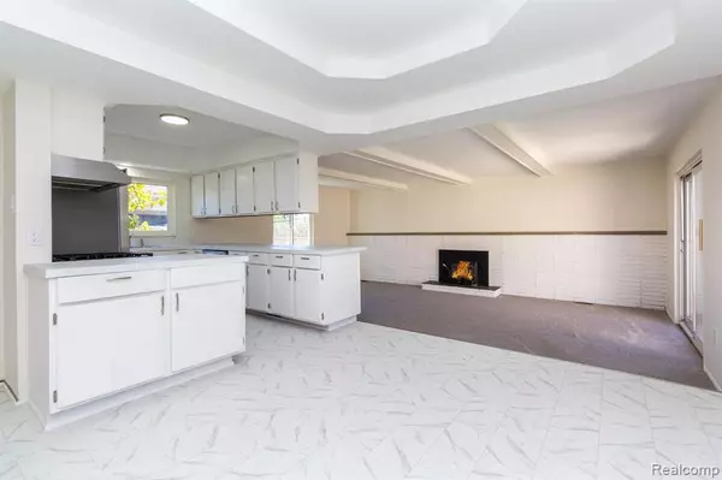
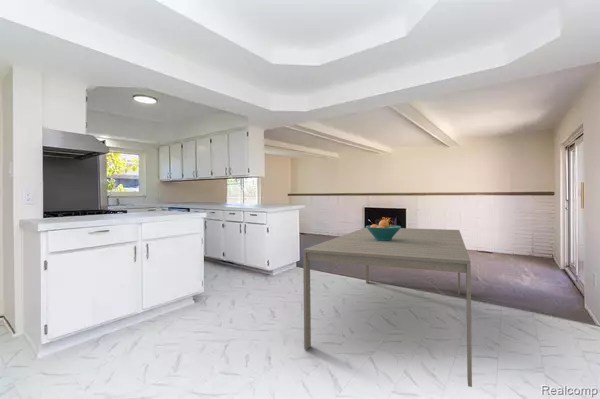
+ dining table (399, 267)
+ fruit bowl (383, 229)
